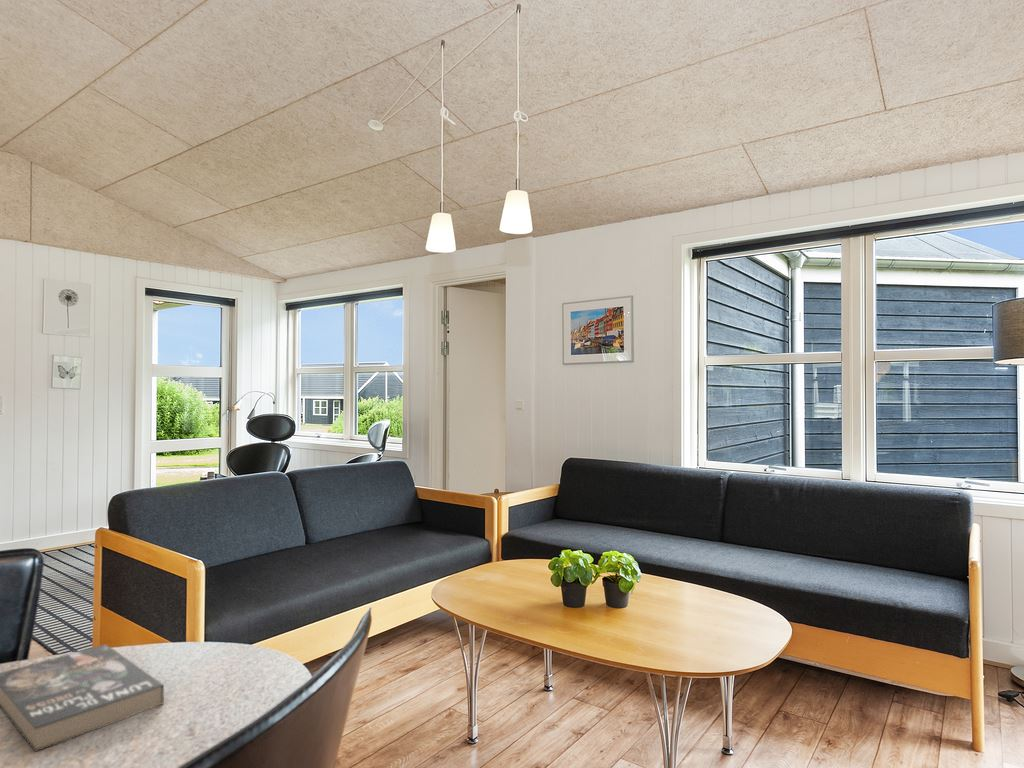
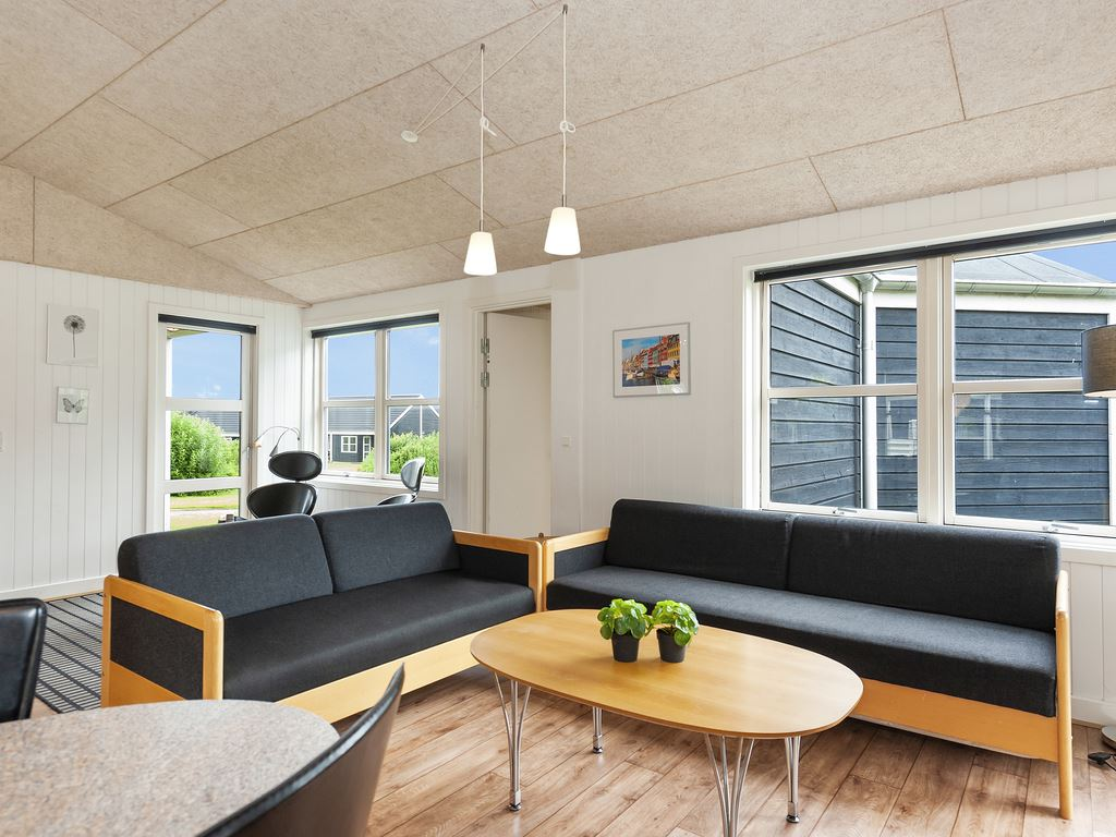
- book (75, 690)
